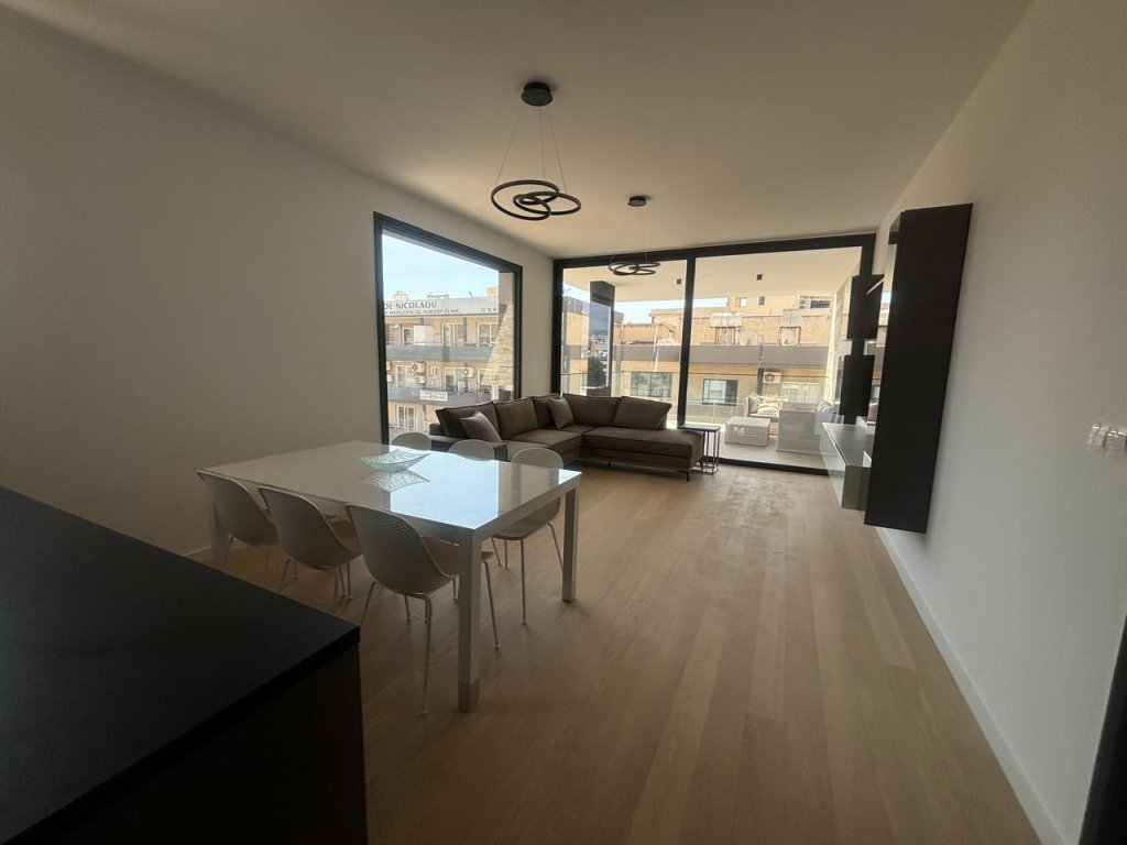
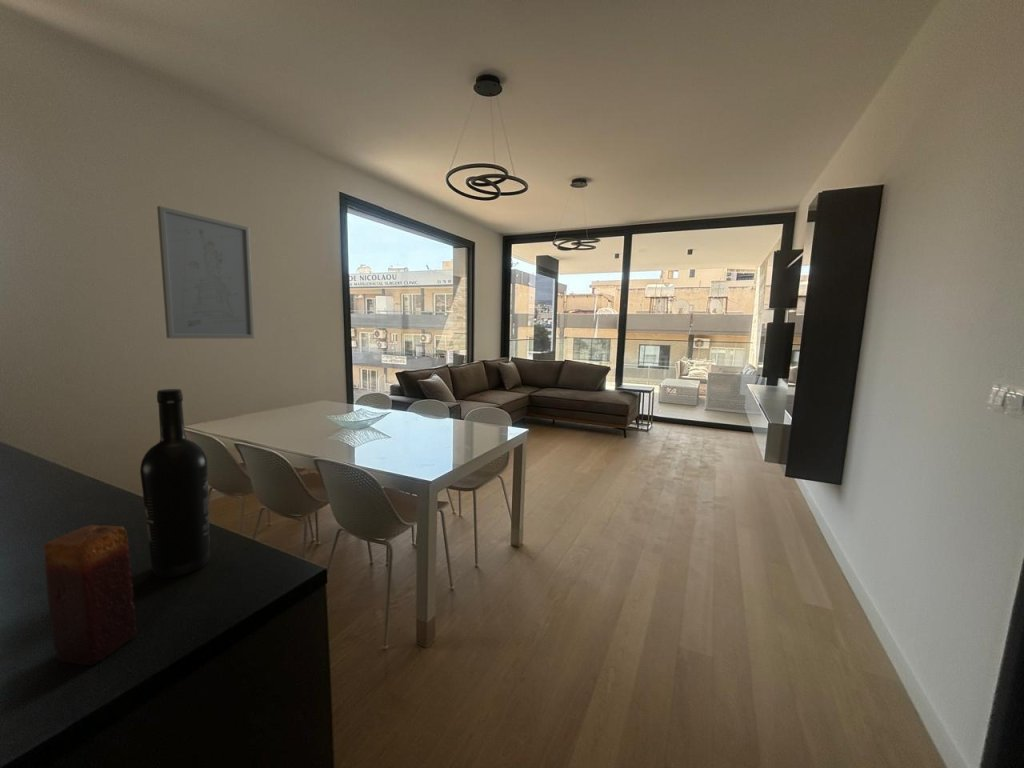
+ candle (91, 591)
+ wall art (210, 279)
+ wine bottle (176, 480)
